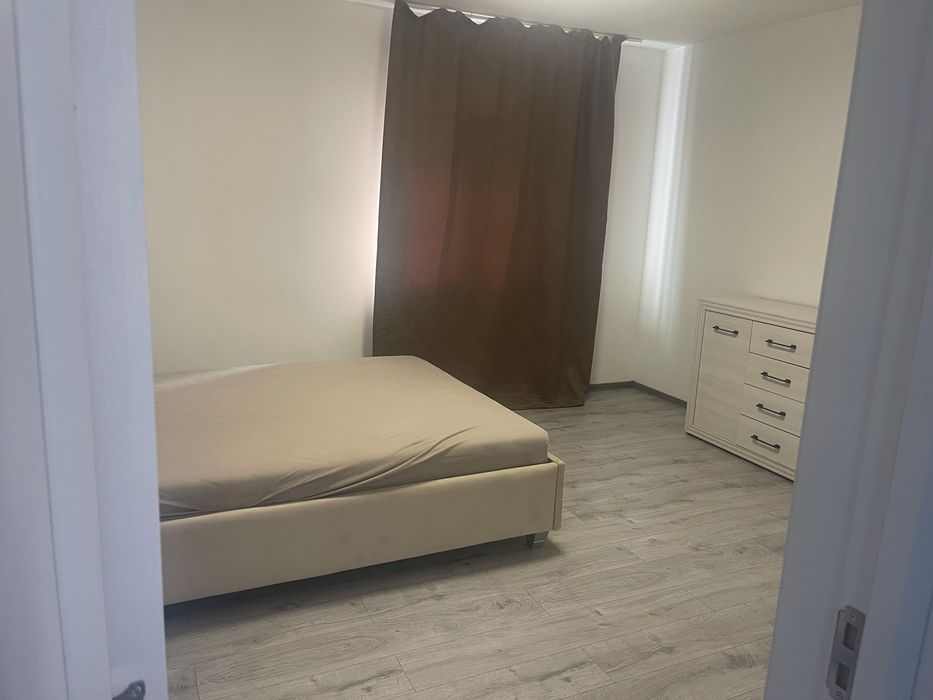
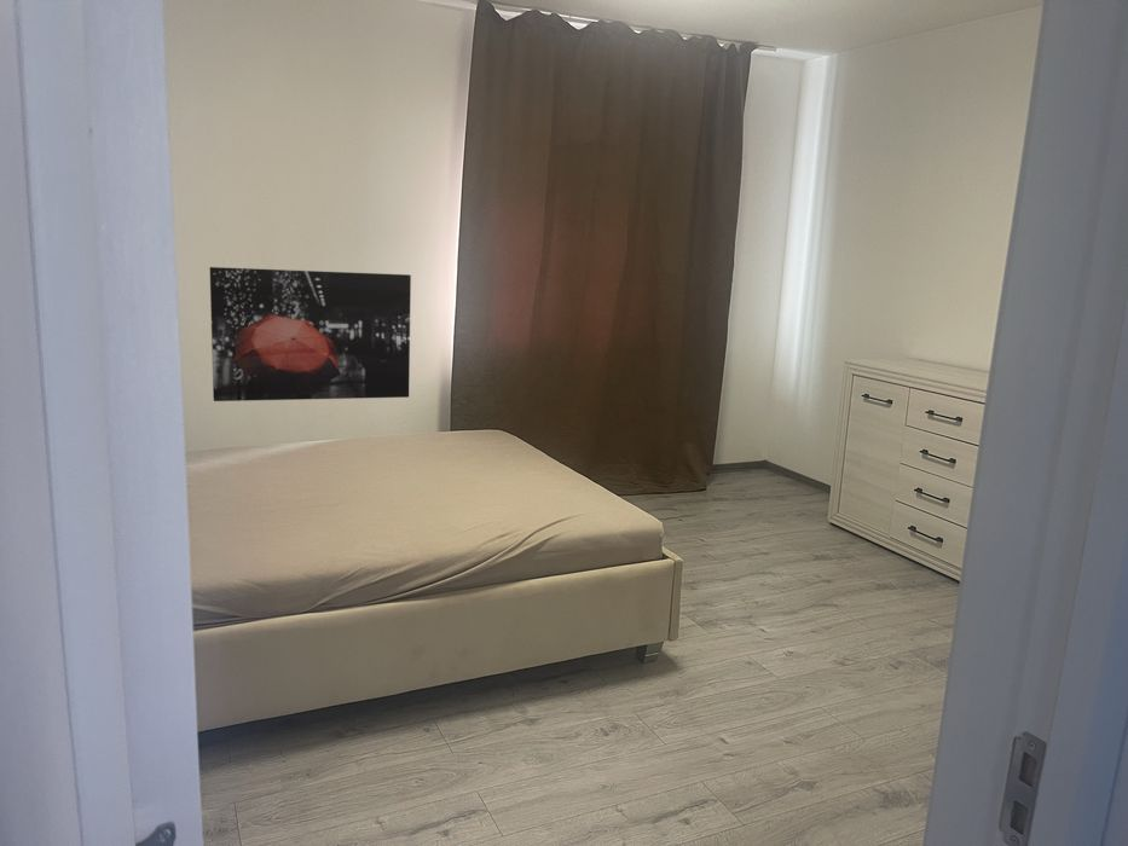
+ wall art (314, 335)
